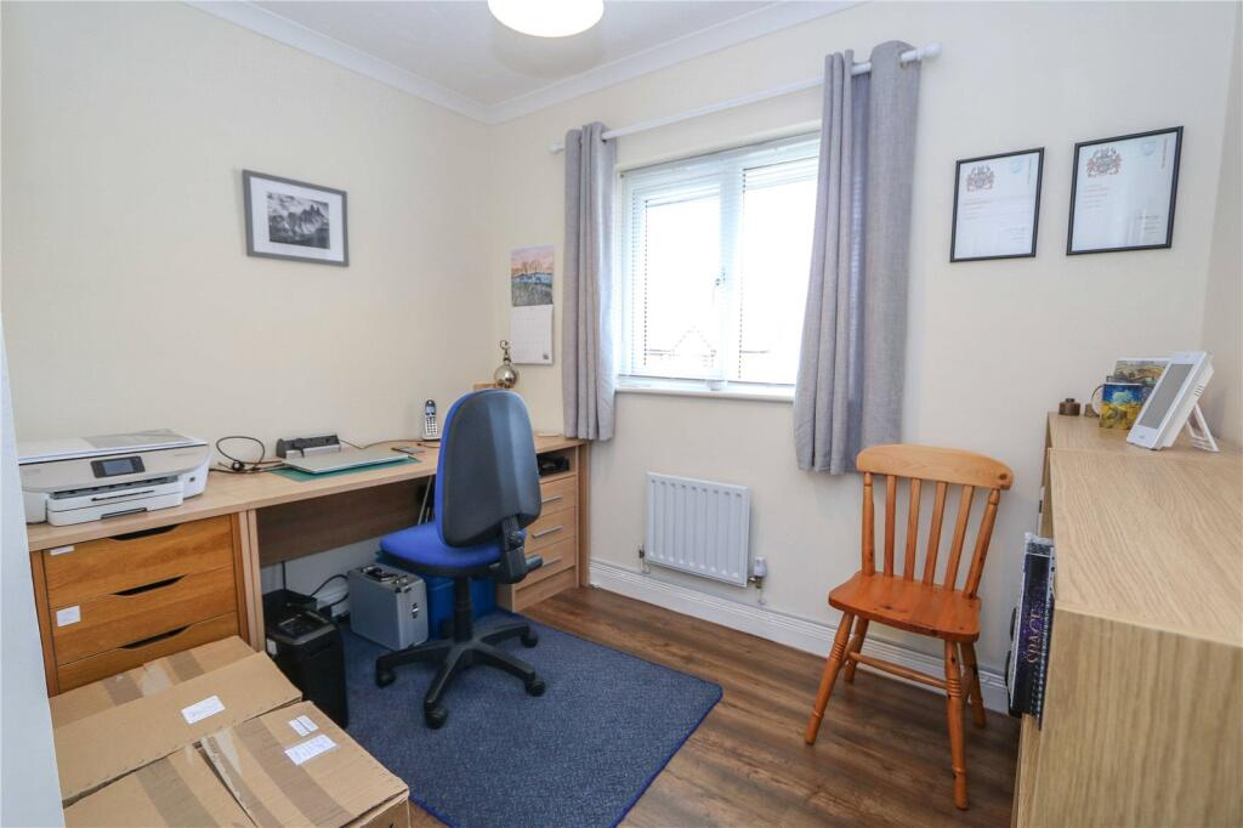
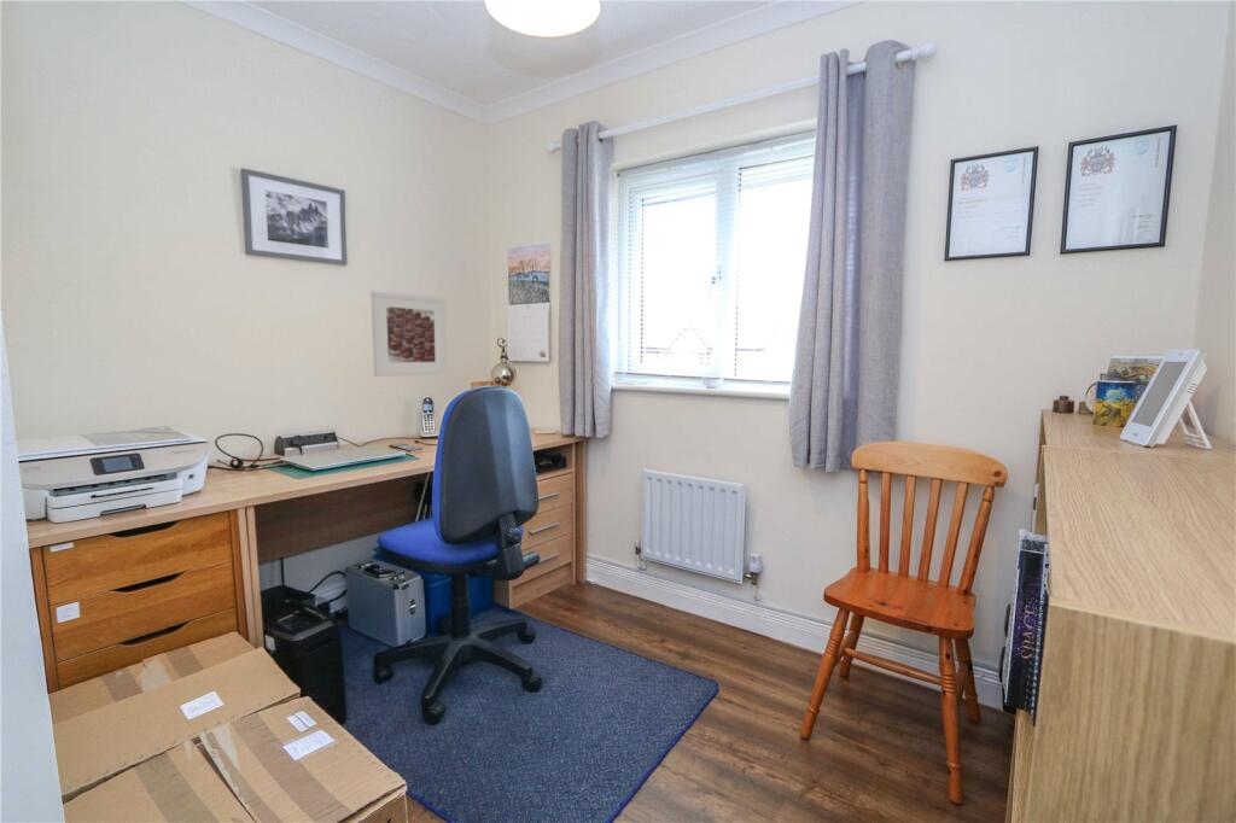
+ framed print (410, 335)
